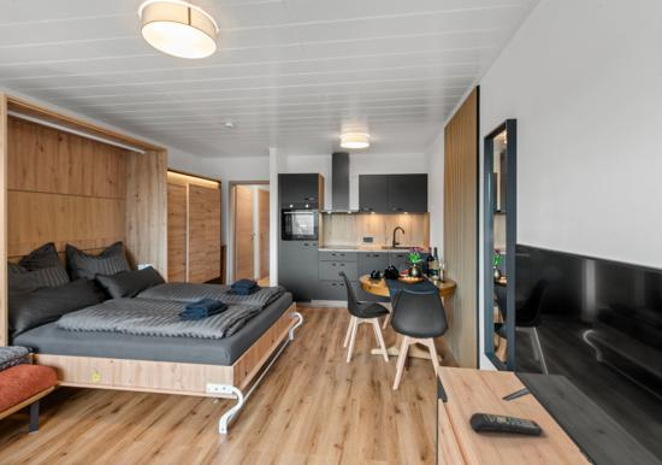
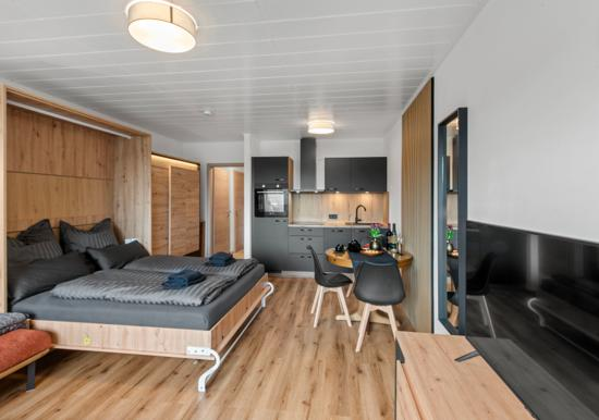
- remote control (504, 424)
